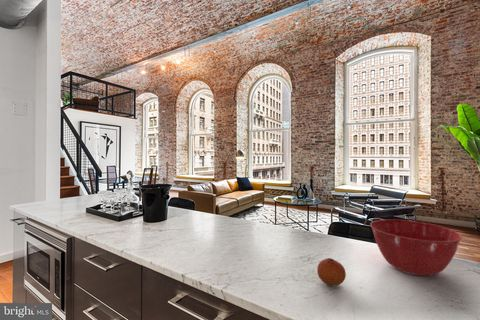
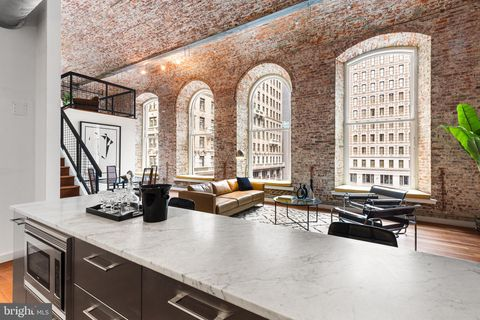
- mixing bowl (412, 248)
- fruit (331, 270)
